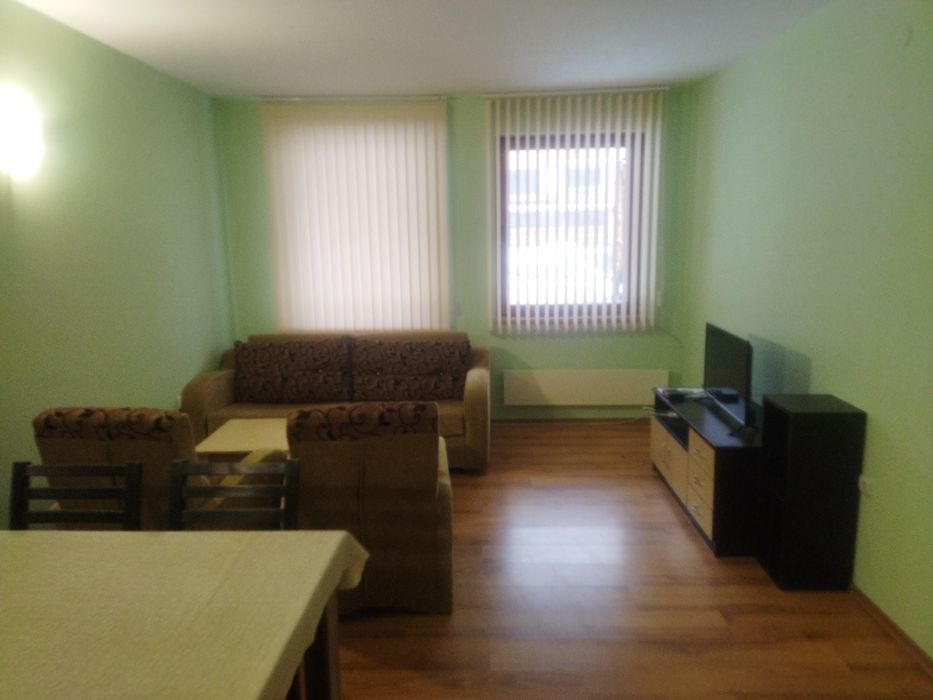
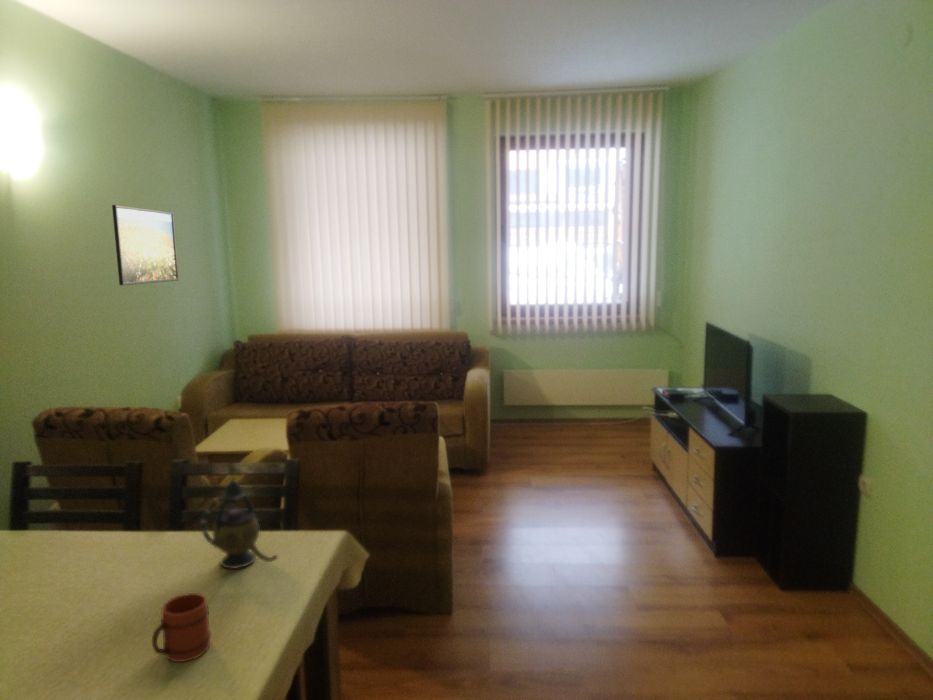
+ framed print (148, 246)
+ mug (180, 629)
+ teapot (243, 523)
